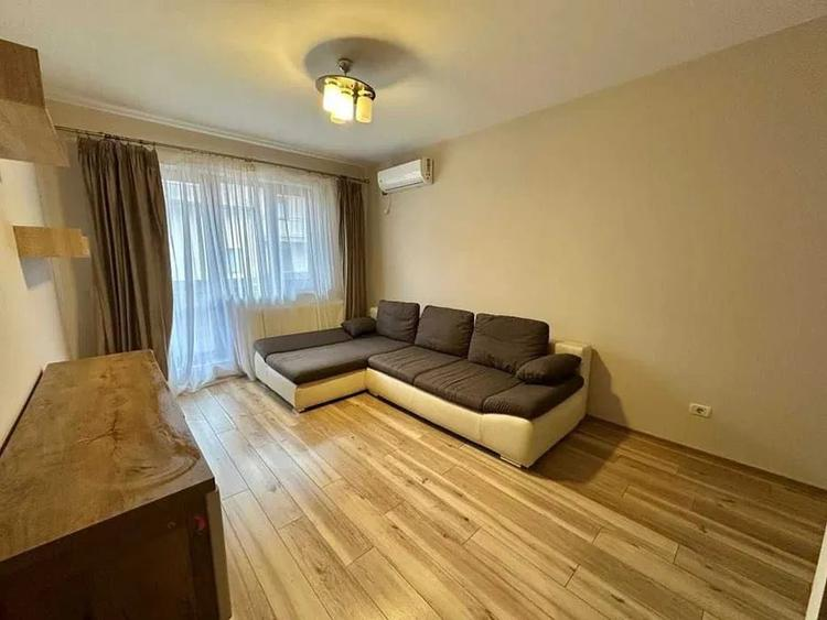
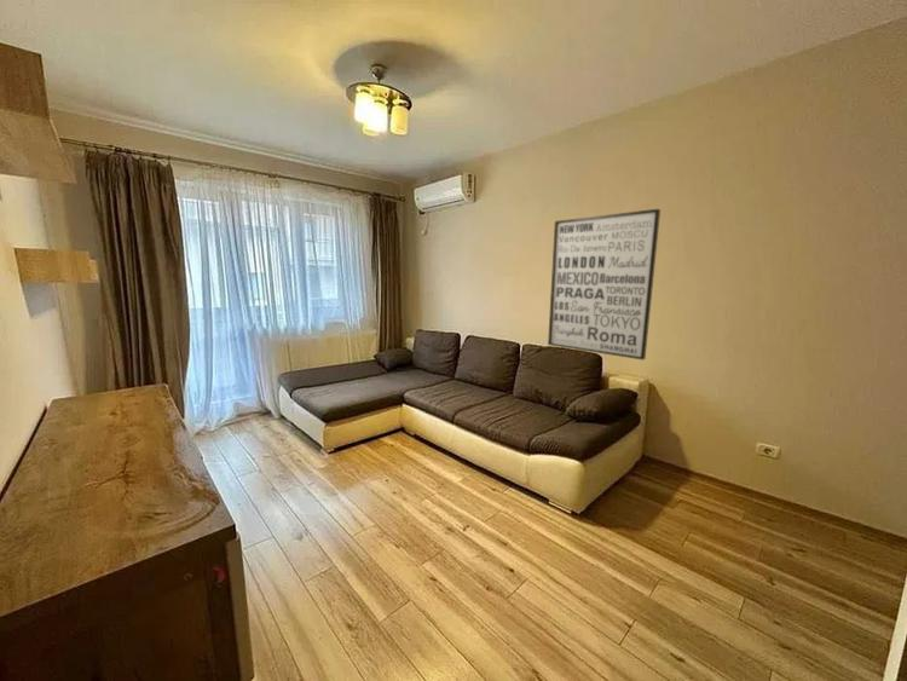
+ wall art (596, 285)
